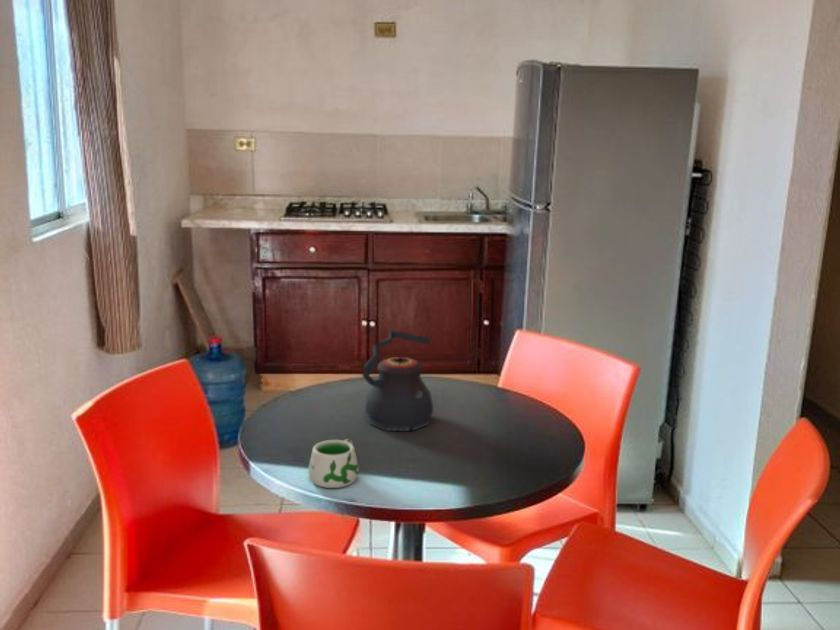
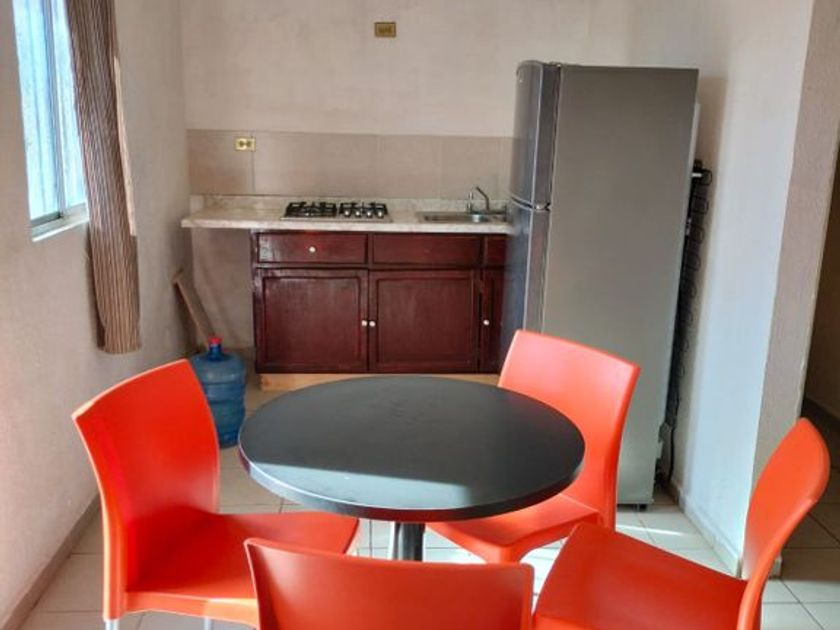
- teapot (397, 376)
- mug (337, 460)
